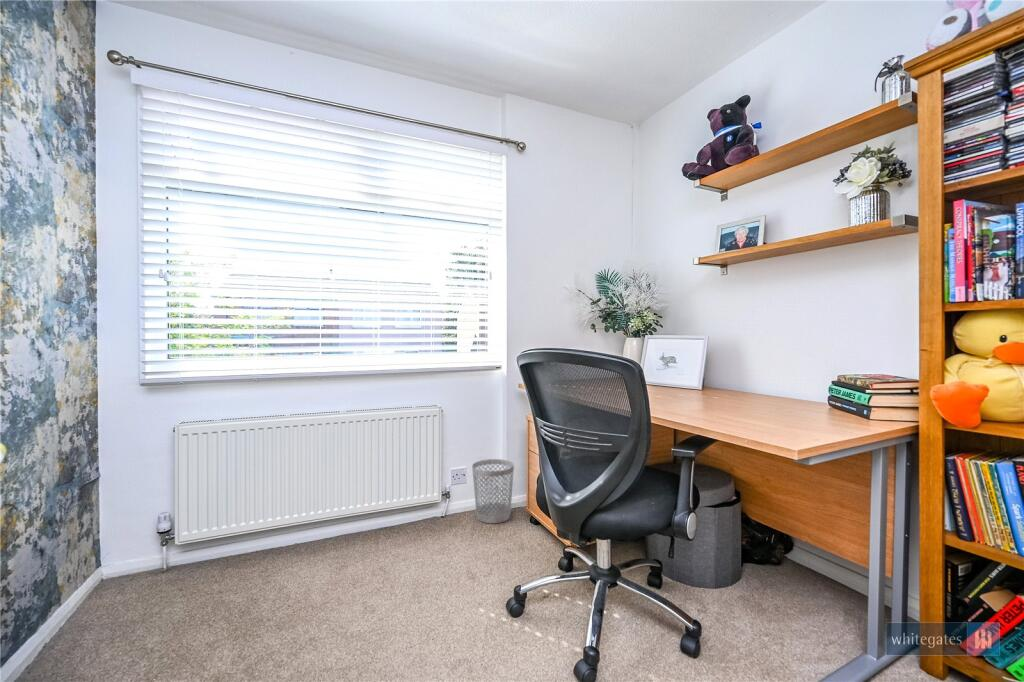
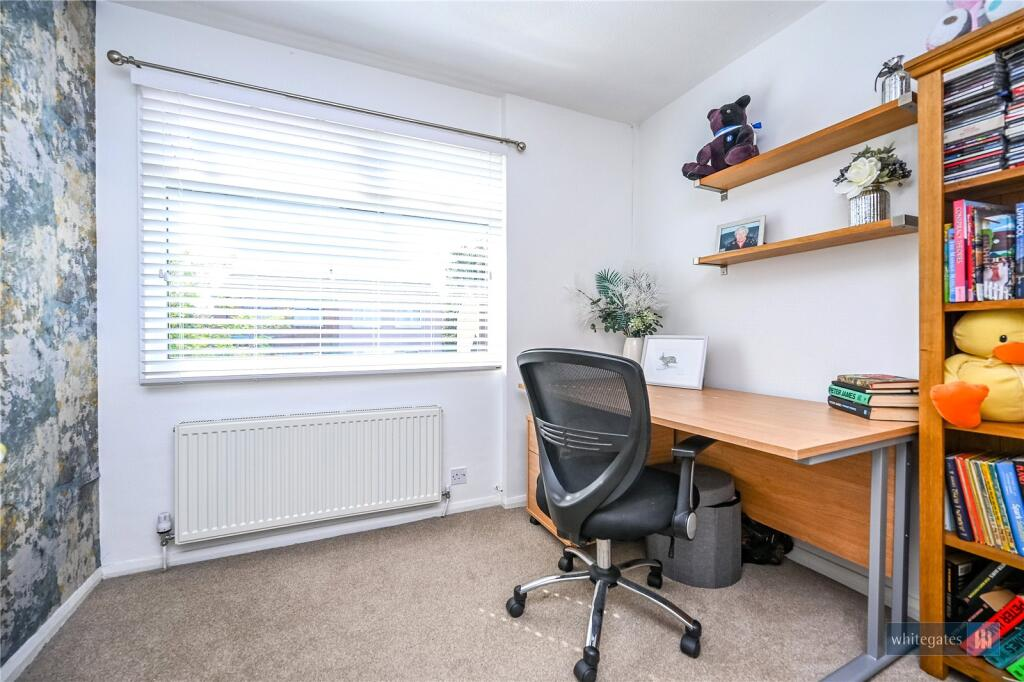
- wastebasket (493, 490)
